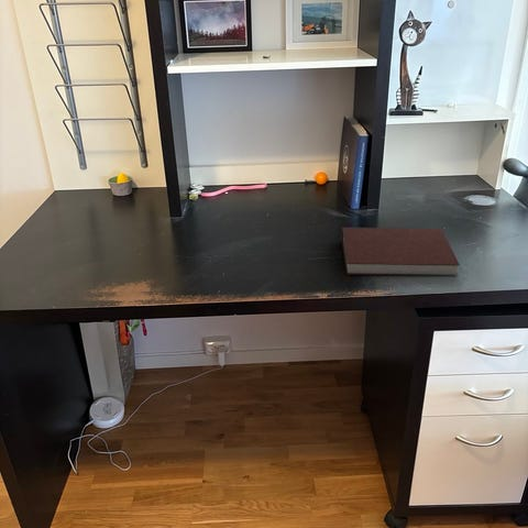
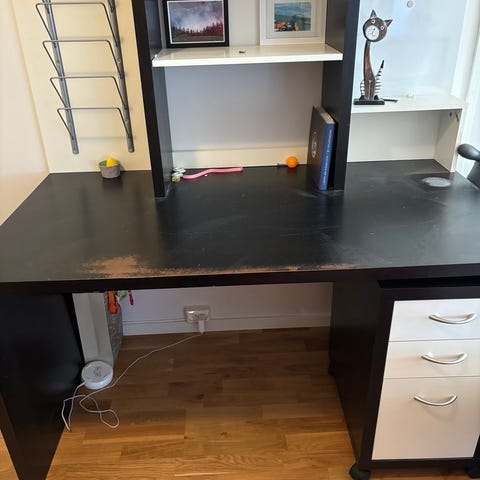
- notebook (396, 250)
